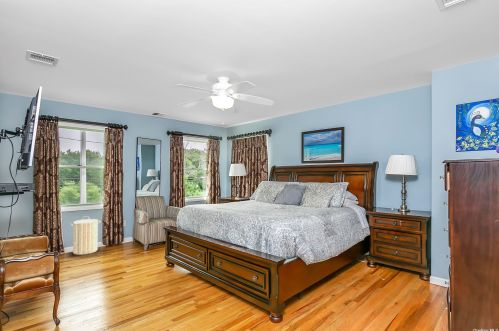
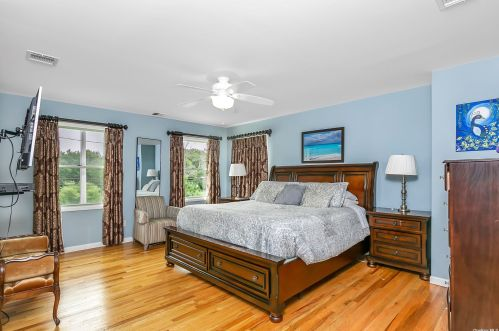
- laundry hamper (85, 233)
